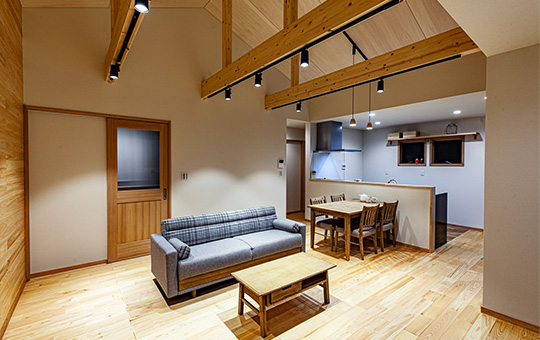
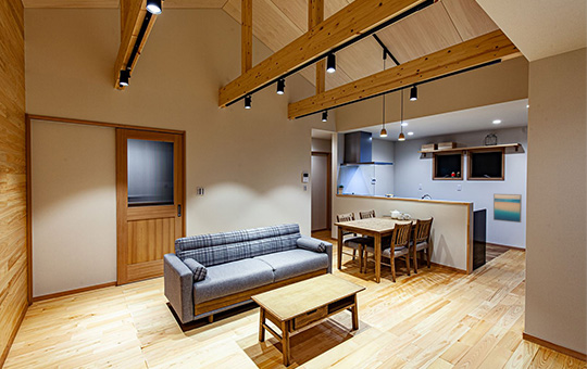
+ wall art (507, 207)
